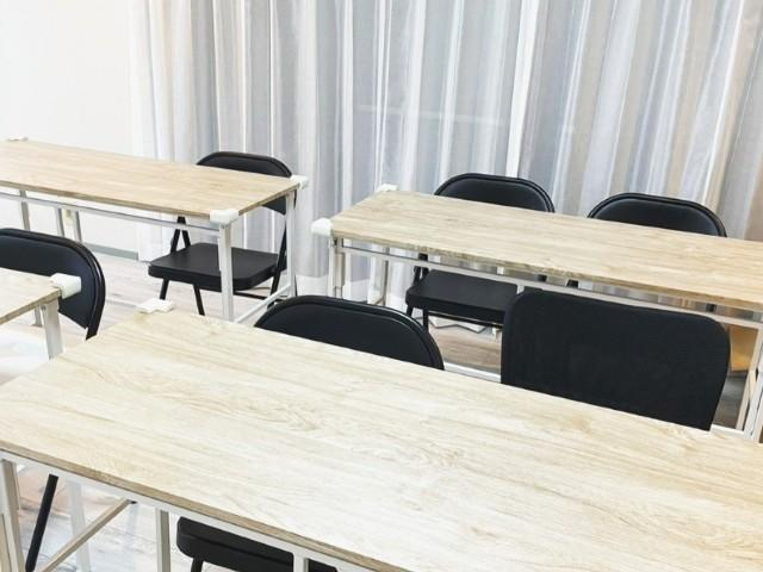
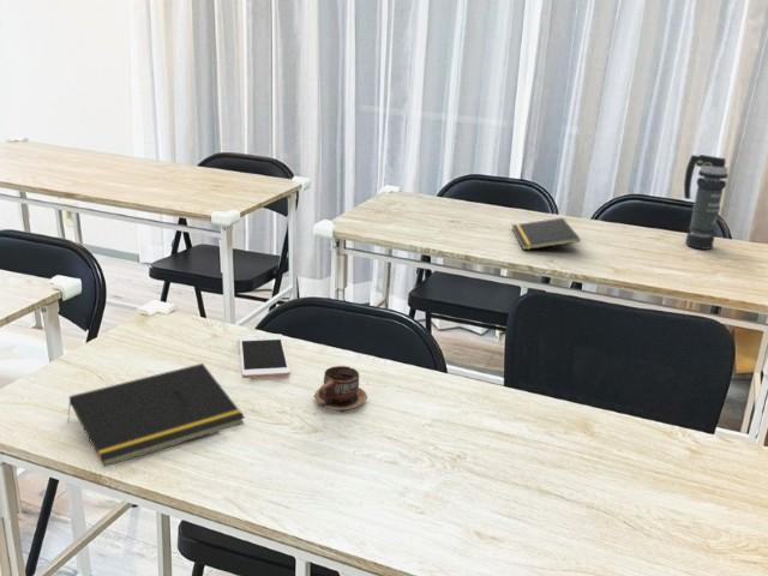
+ cup (338, 386)
+ notepad (544, 233)
+ notepad (157, 409)
+ cell phone (263, 354)
+ smoke grenade (701, 202)
